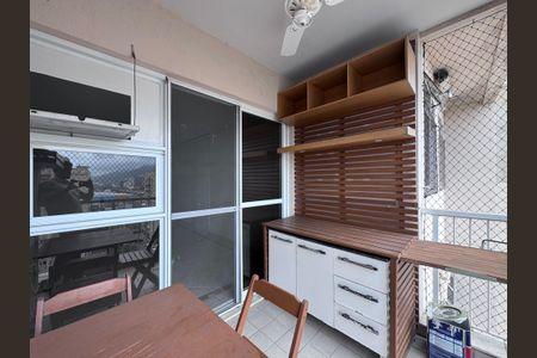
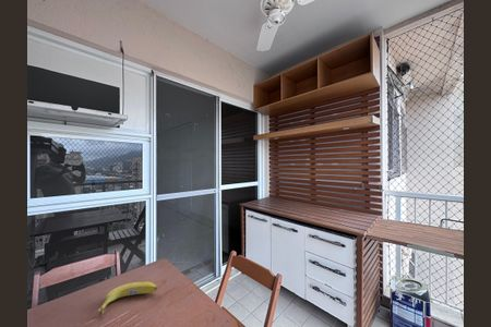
+ fruit (125, 295)
